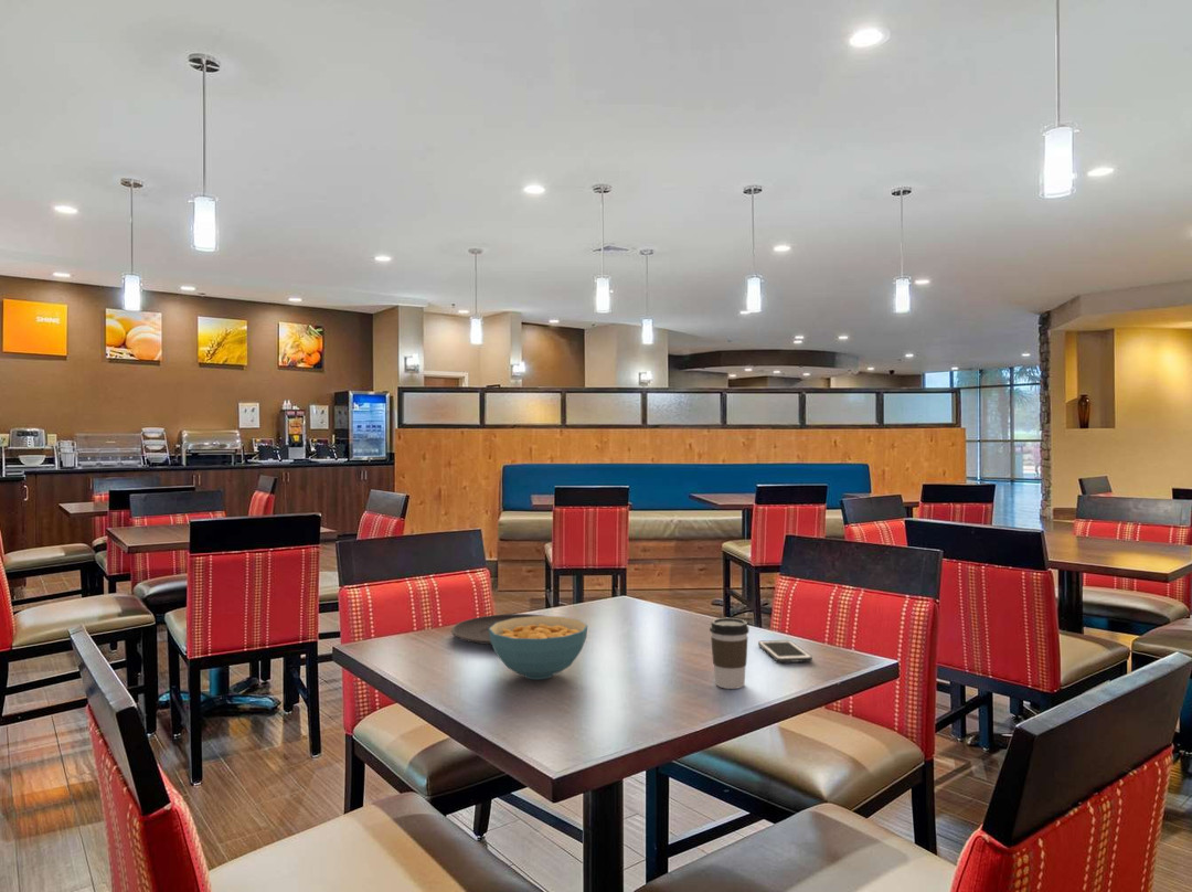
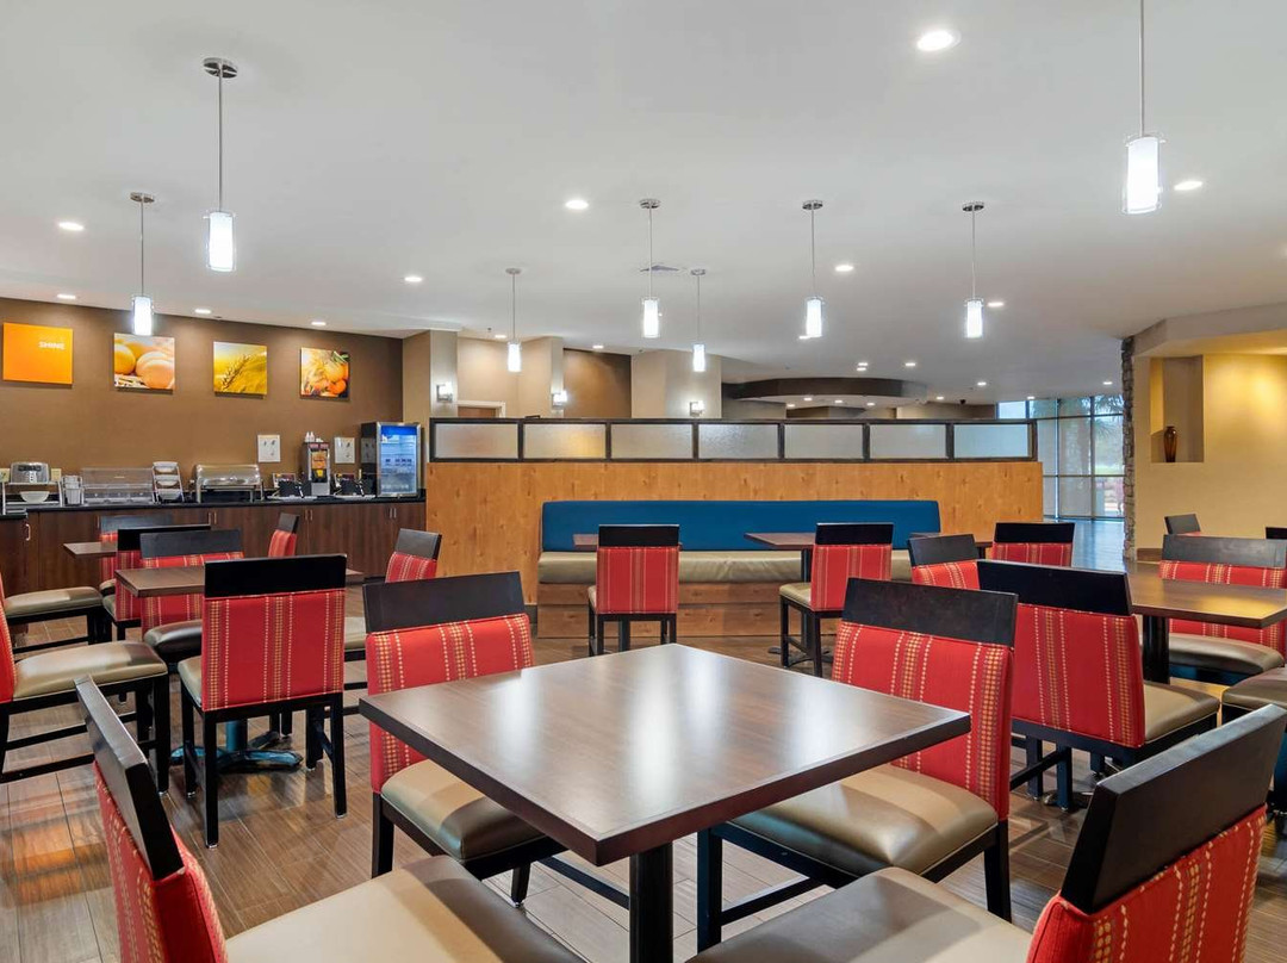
- cereal bowl (539, 650)
- cell phone (784, 650)
- coffee cup (730, 652)
- plate (507, 619)
